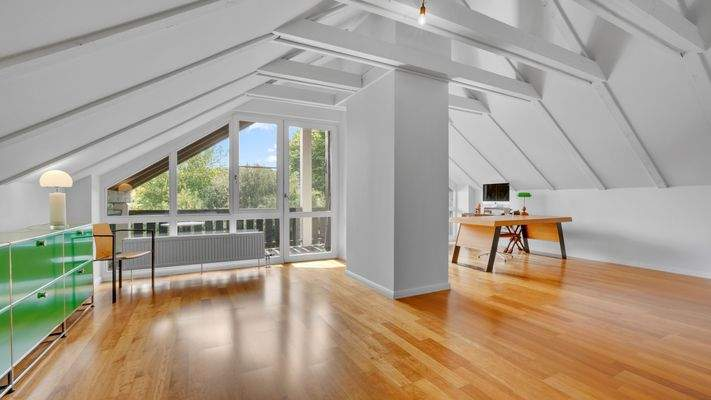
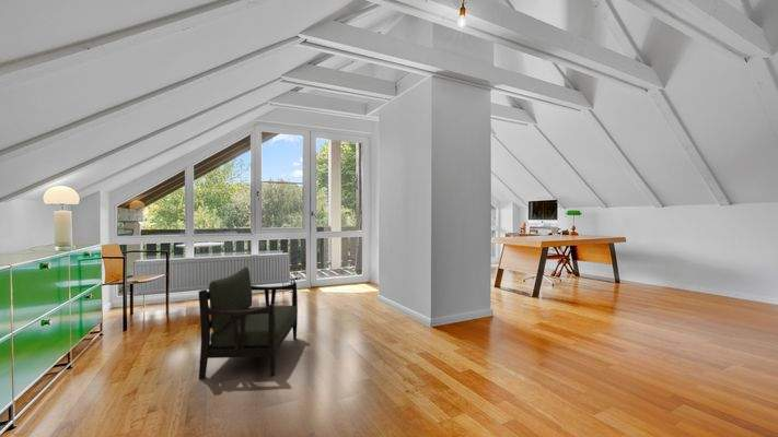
+ armchair (256, 314)
